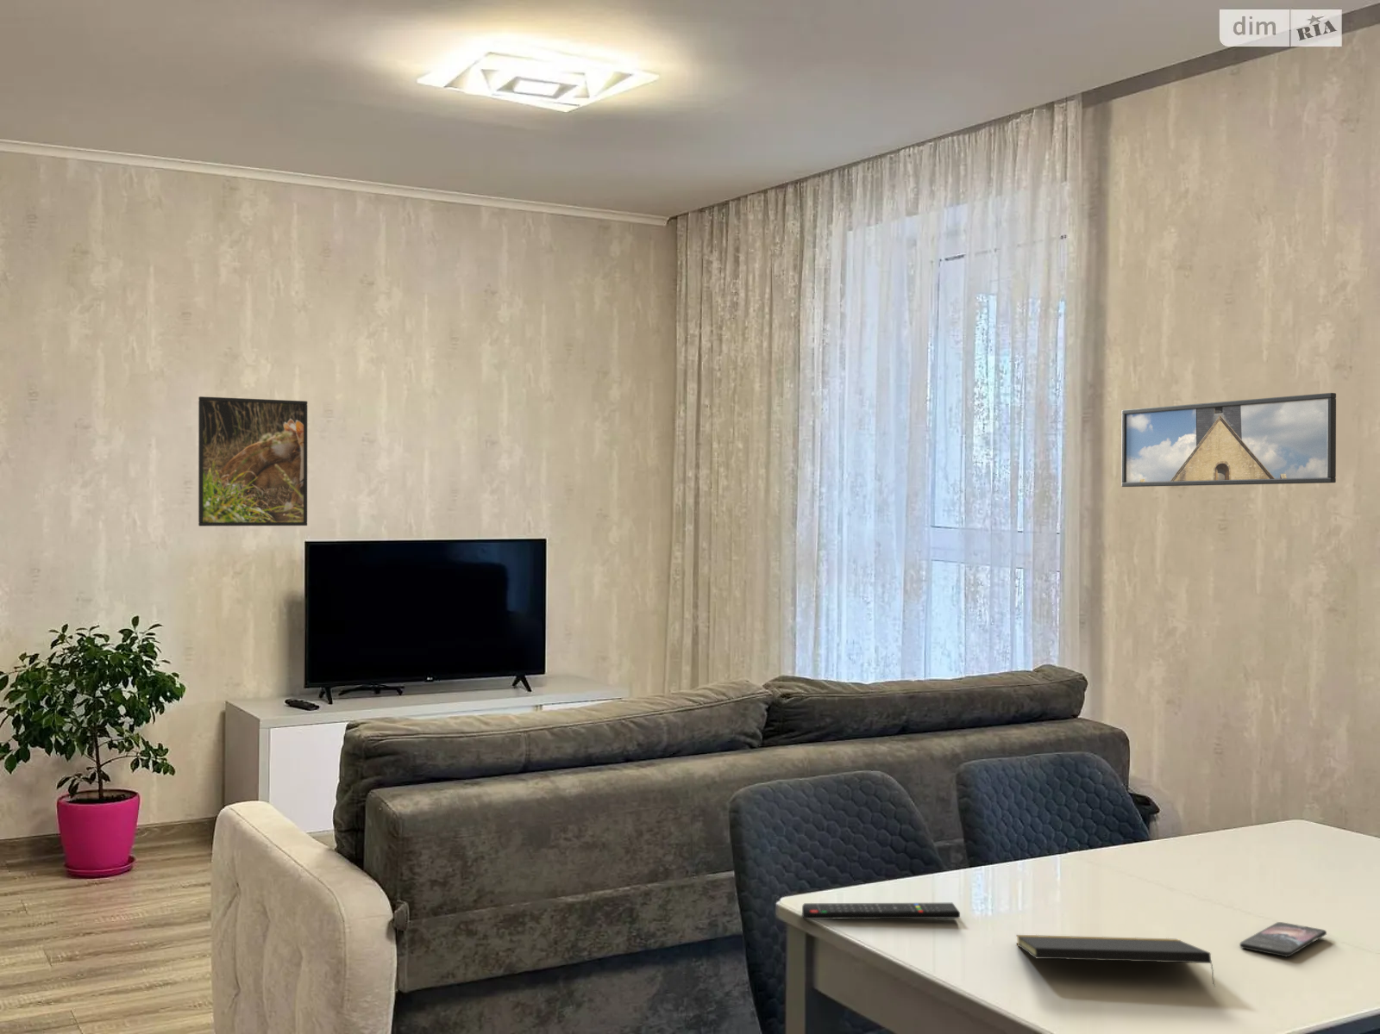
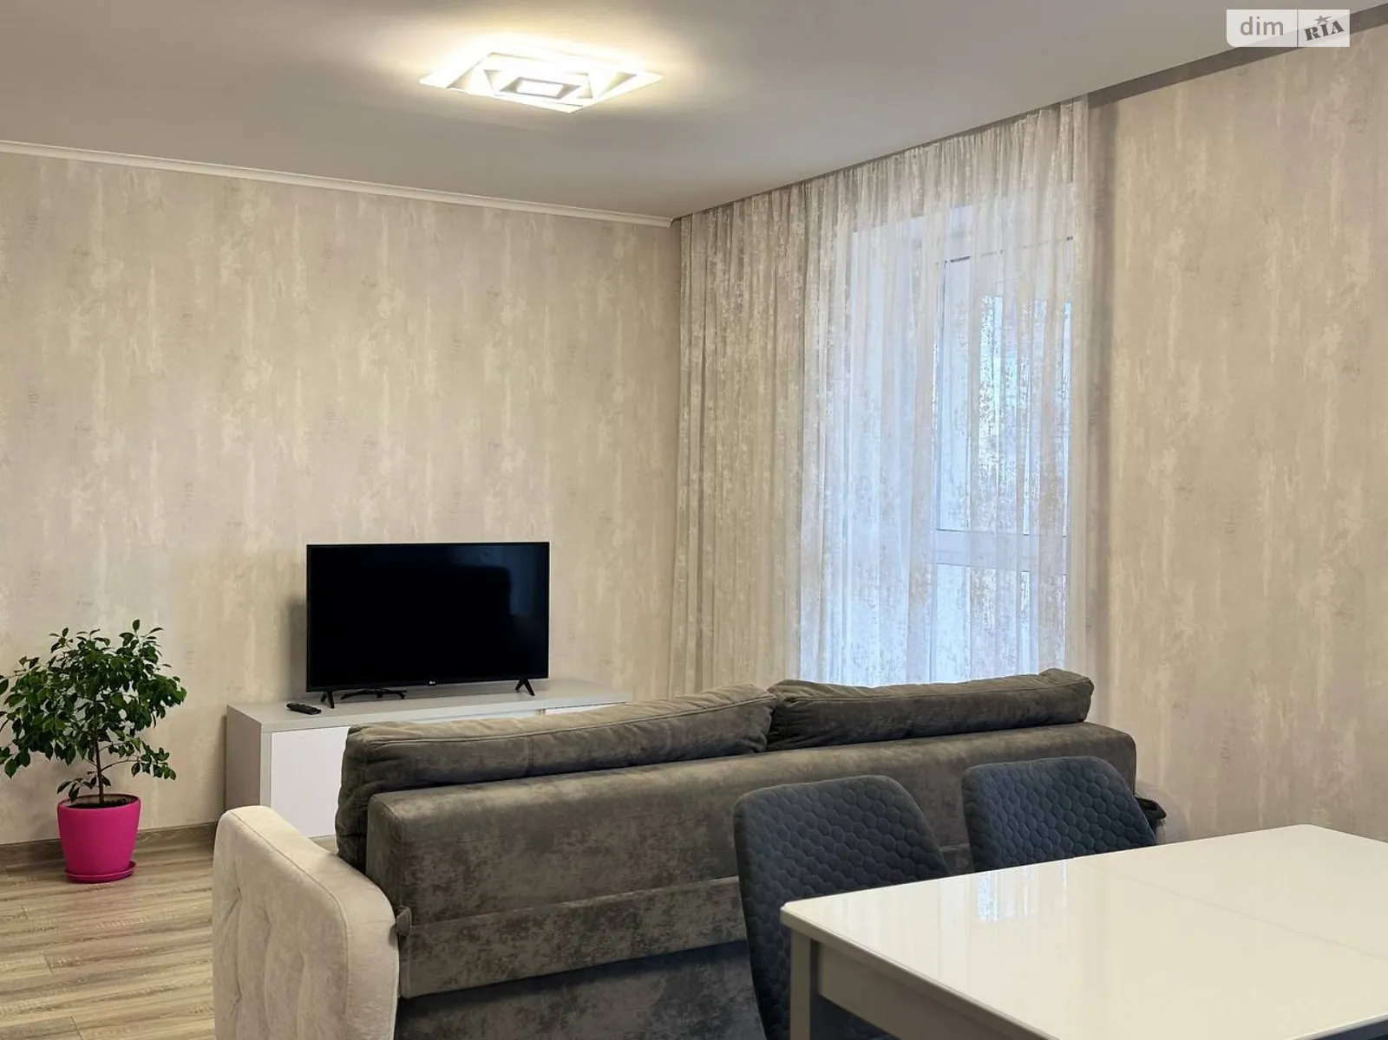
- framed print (253, 462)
- smartphone (1283, 938)
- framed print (1220, 443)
- notepad (1108, 948)
- remote control (879, 911)
